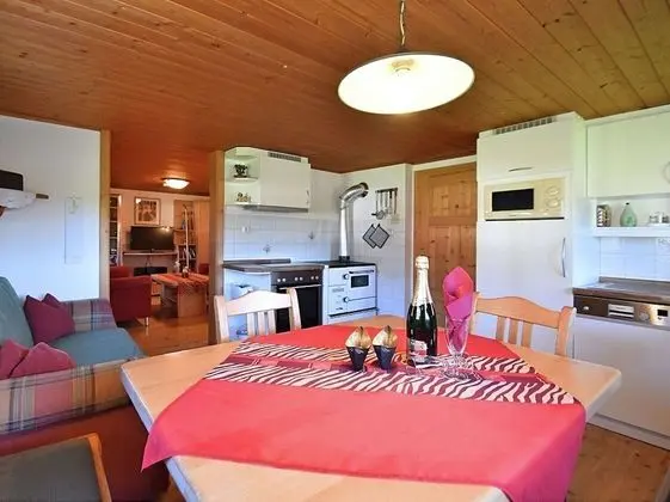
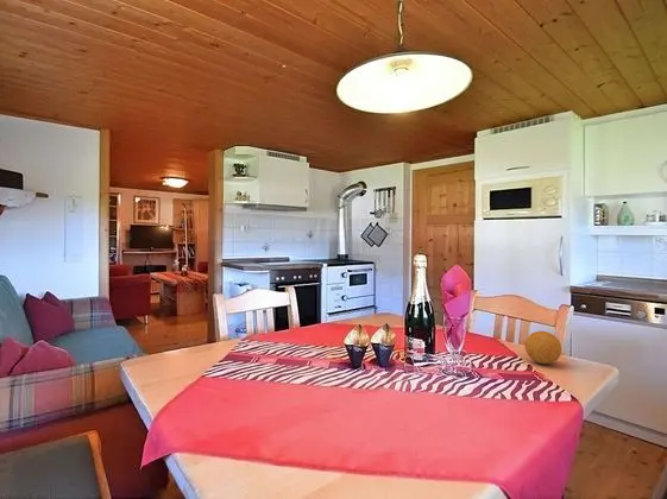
+ fruit (542, 347)
